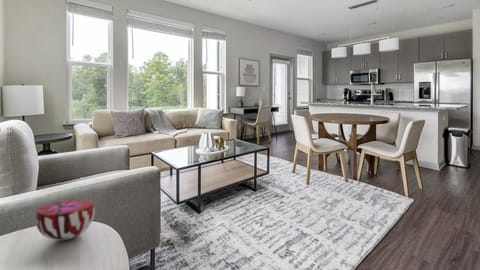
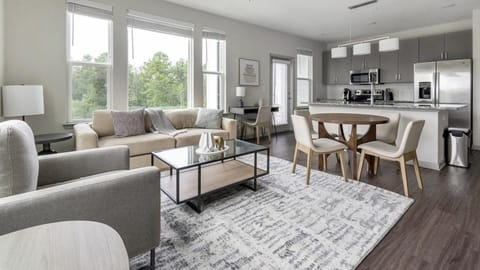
- decorative bowl (66, 221)
